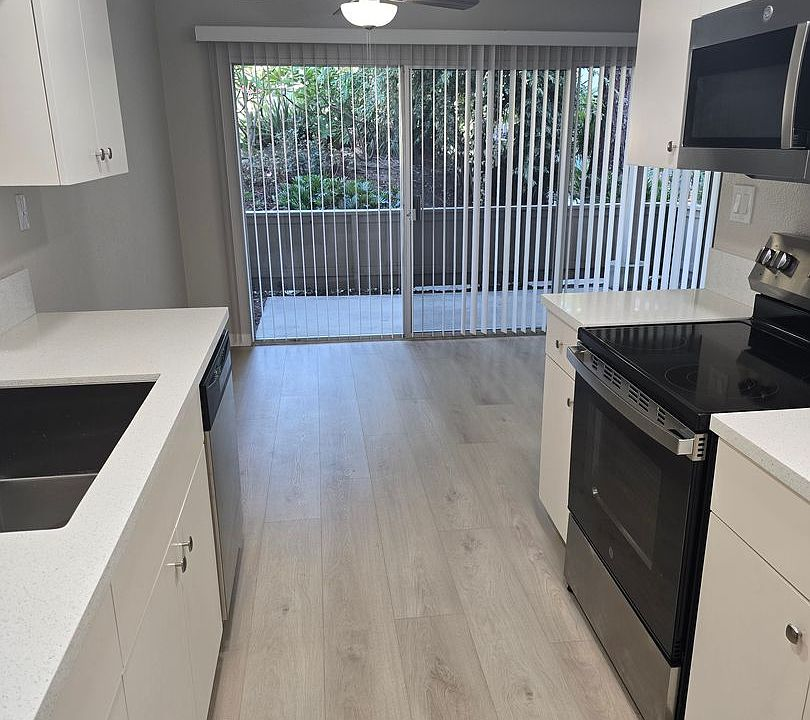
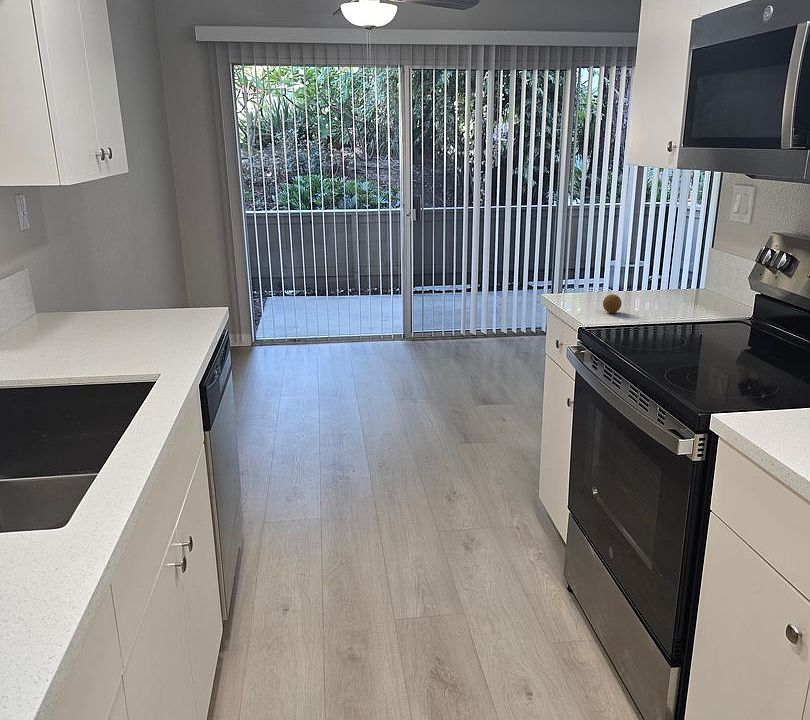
+ fruit (612, 303)
